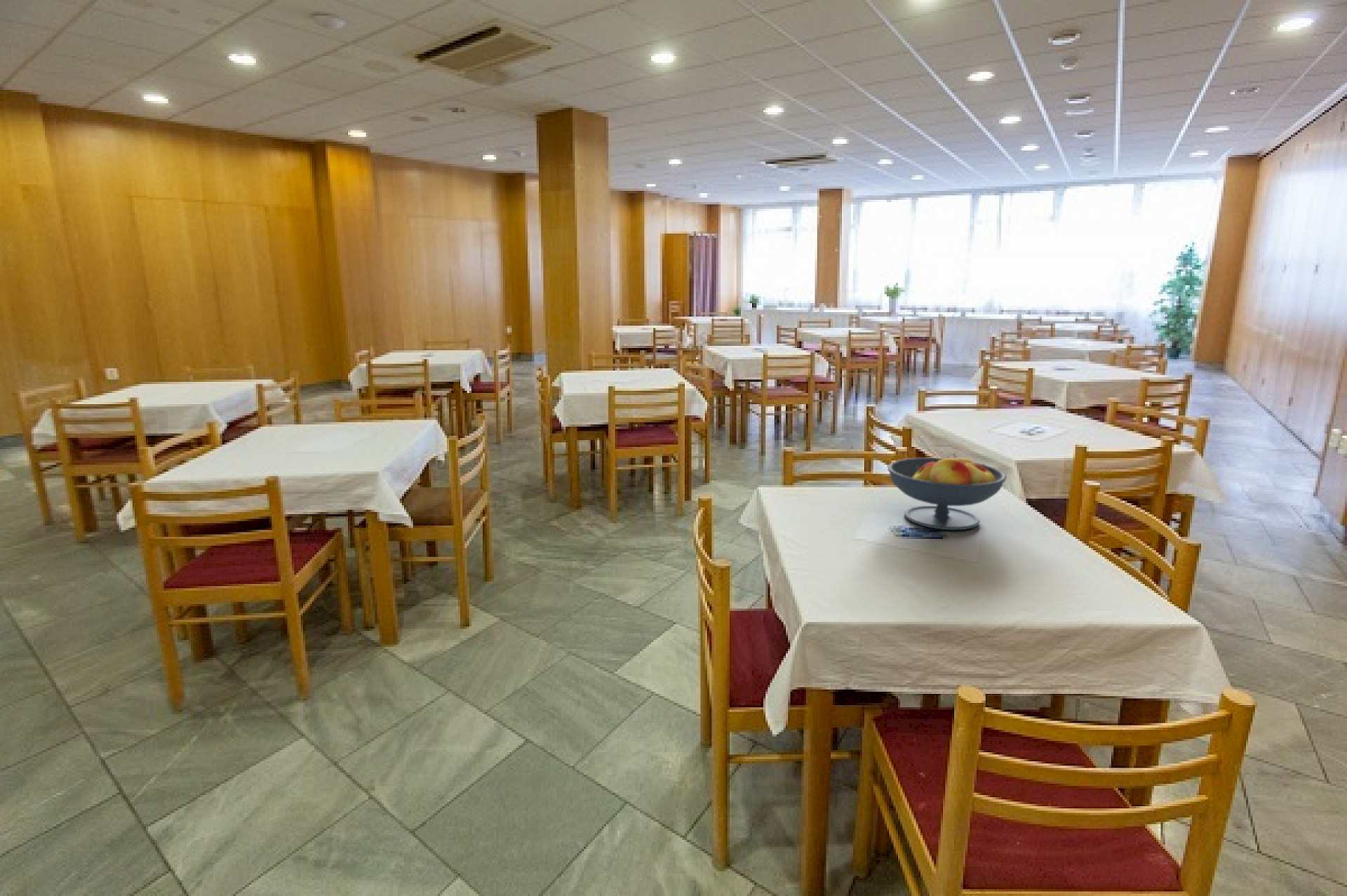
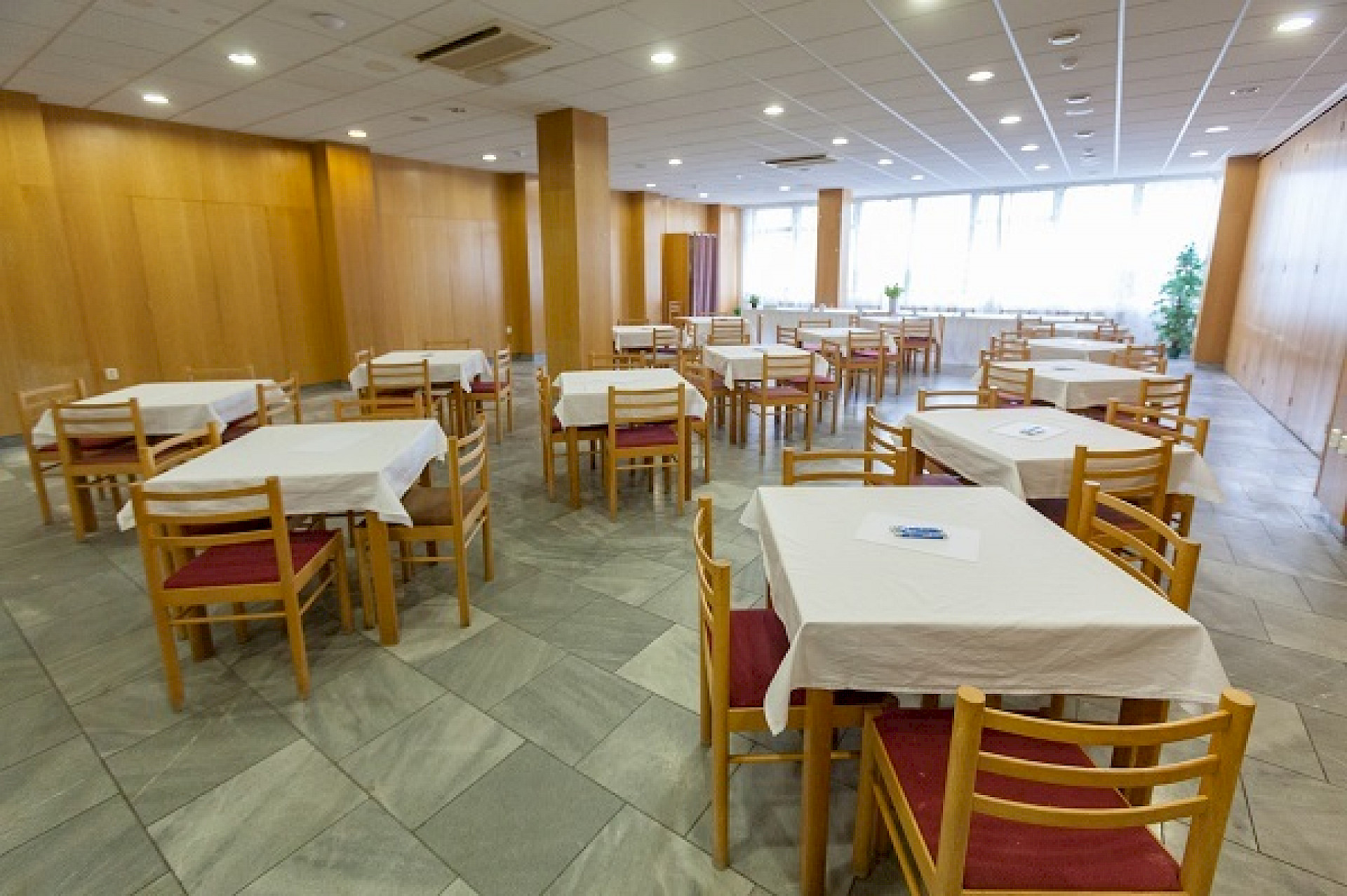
- fruit bowl (944, 486)
